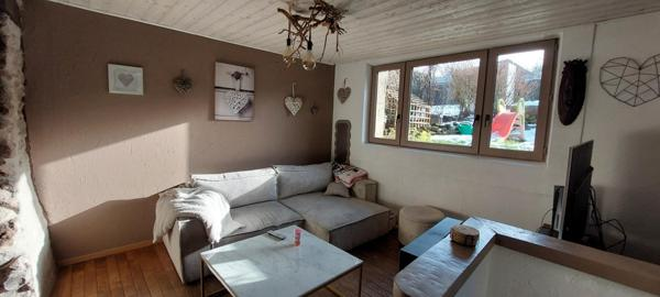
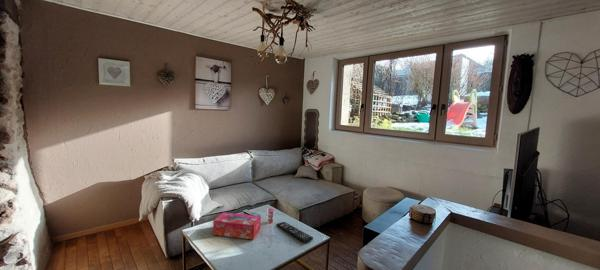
+ tissue box (237, 225)
+ remote control (293, 231)
